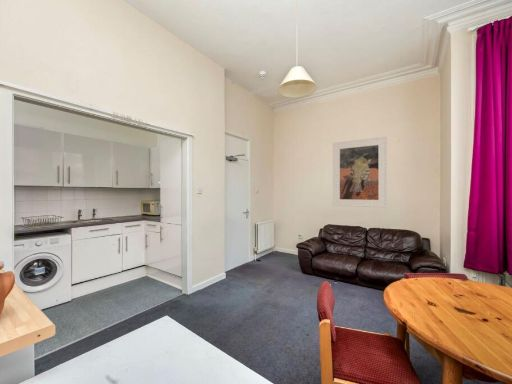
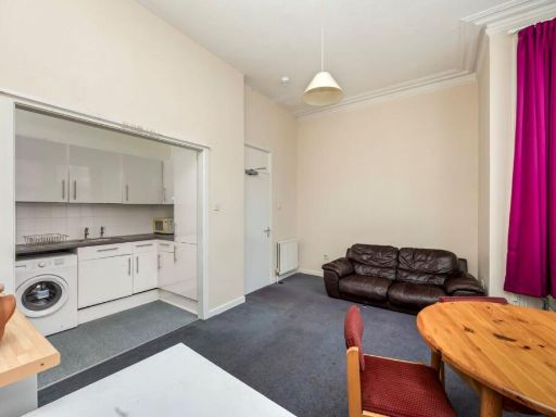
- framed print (358, 173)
